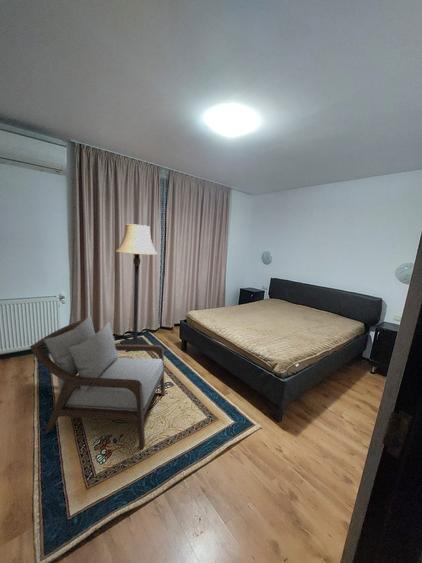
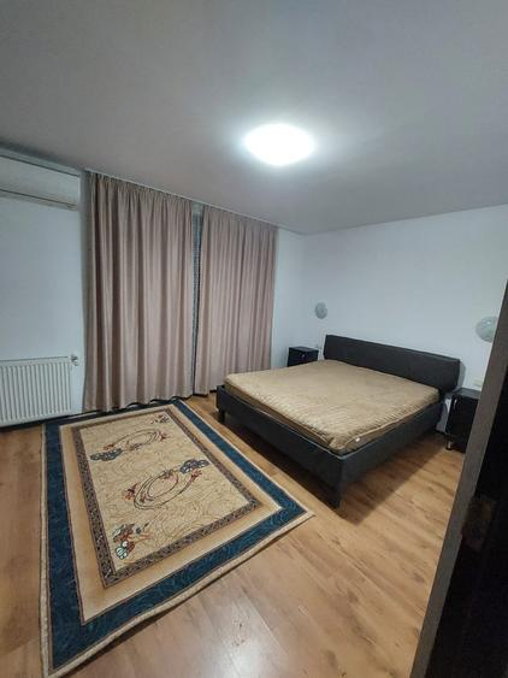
- lamp (136, 287)
- armchair (106, 371)
